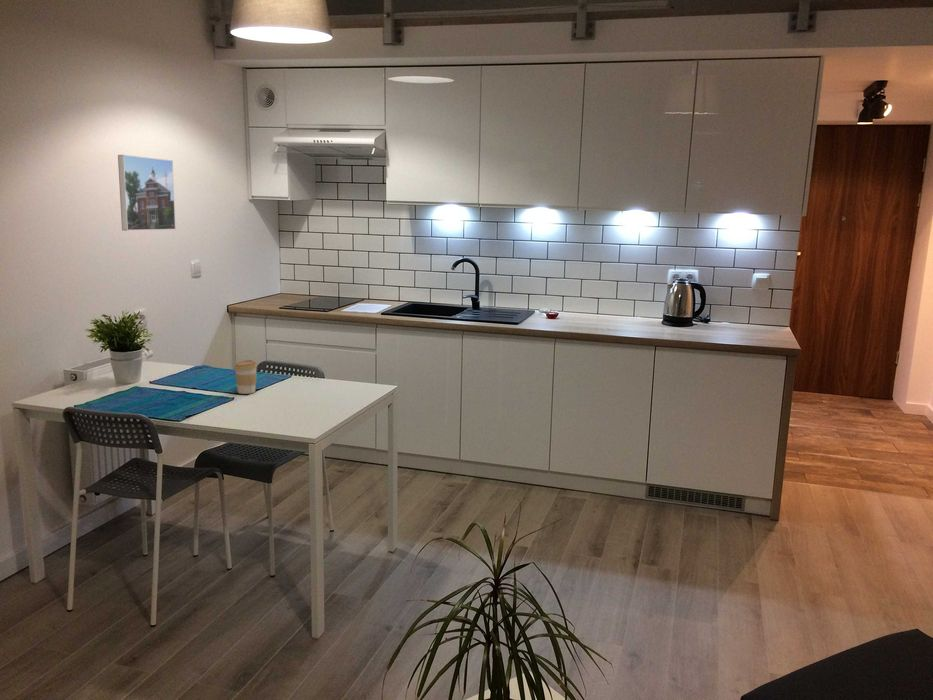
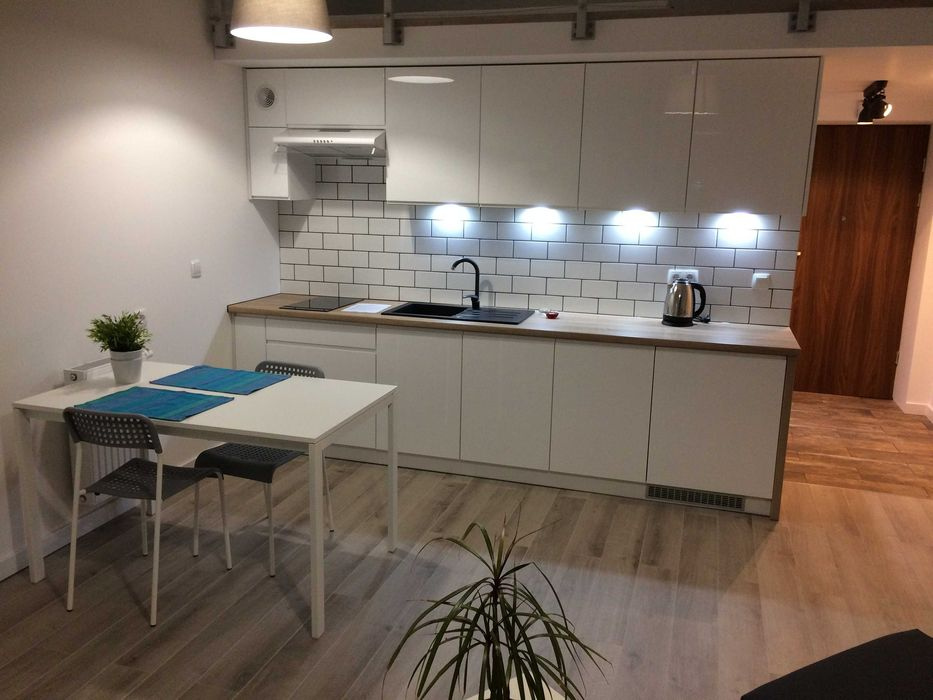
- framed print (148, 194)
- coffee cup (246, 376)
